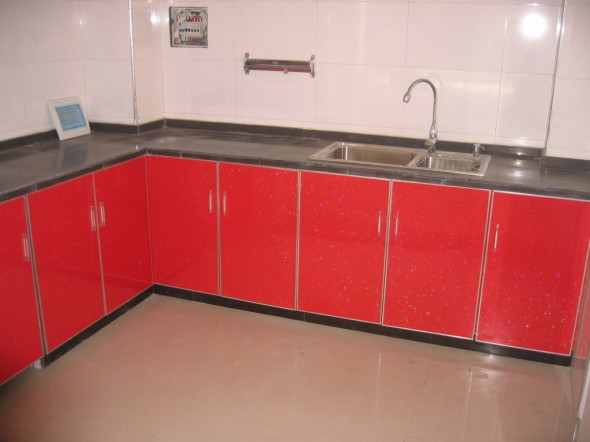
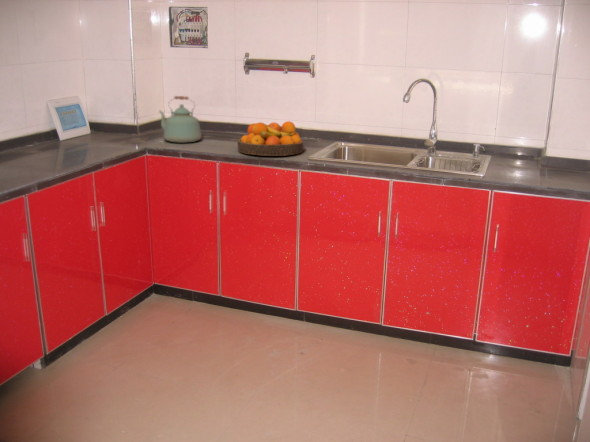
+ fruit bowl (270, 136)
+ kettle (178, 118)
